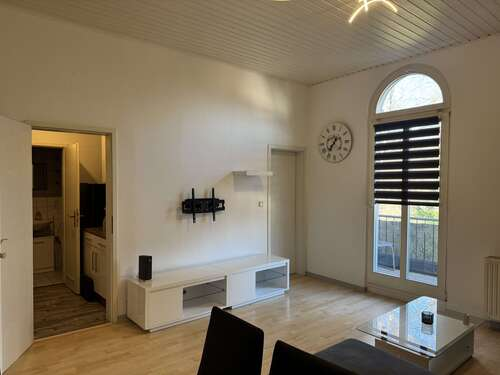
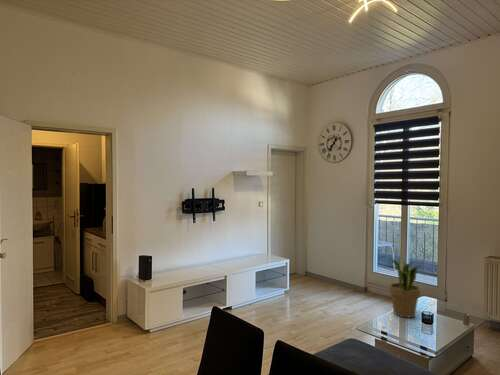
+ potted plant (402, 286)
